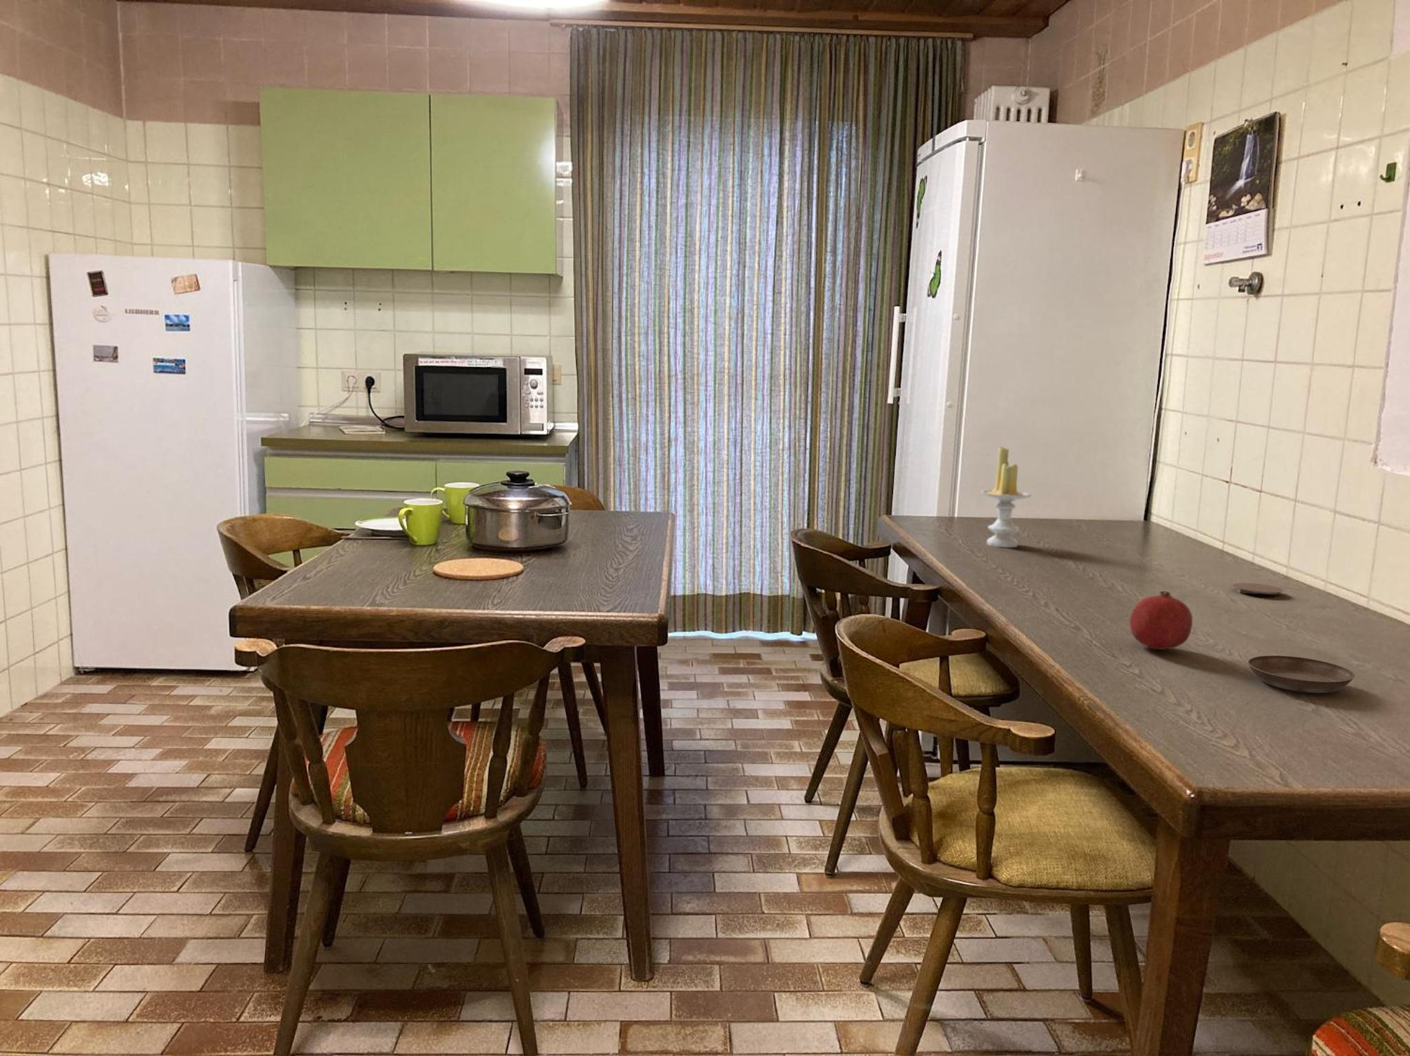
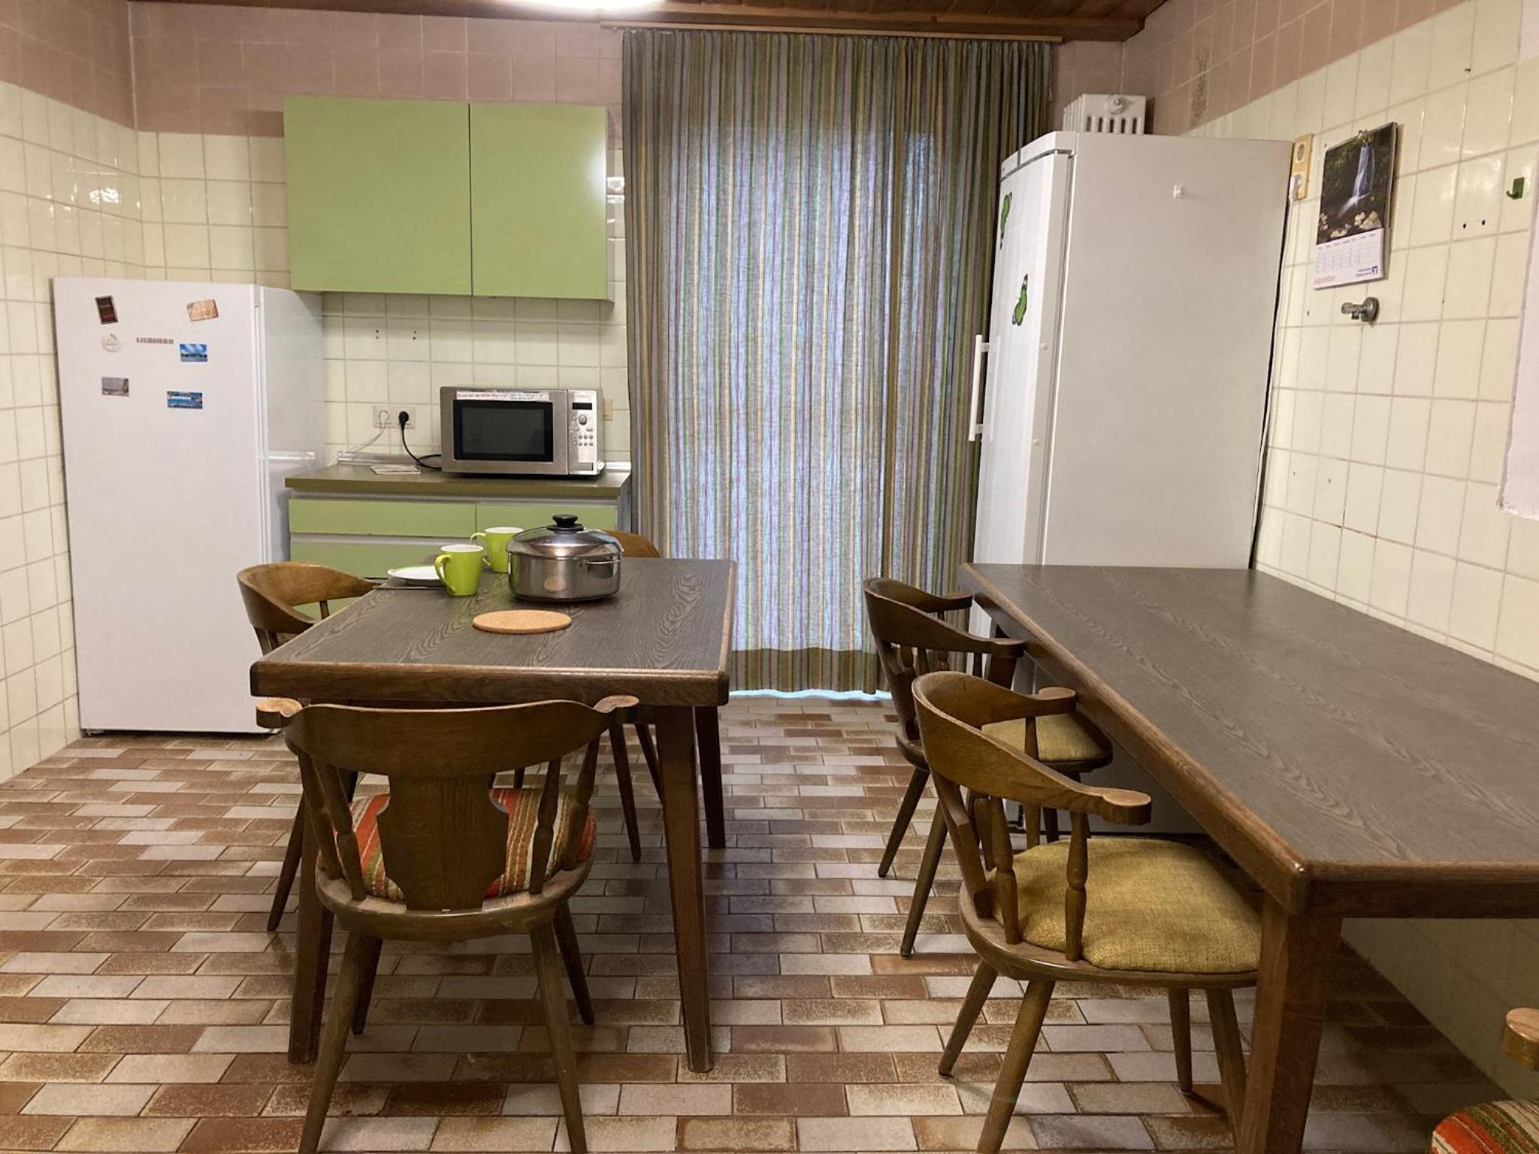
- fruit (1161, 619)
- candle (1005, 496)
- saucer (1299, 676)
- coaster (1257, 590)
